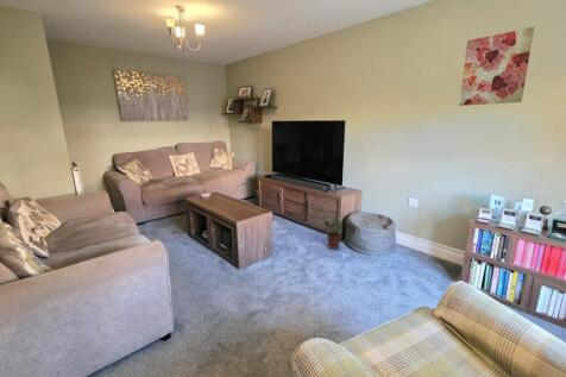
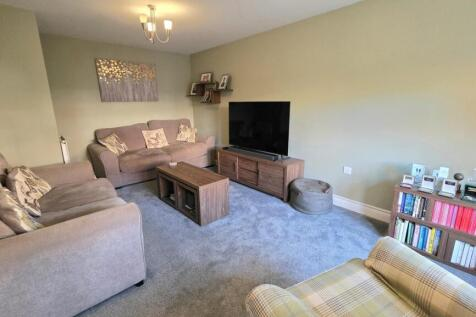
- potted plant (333, 231)
- wall art (492, 69)
